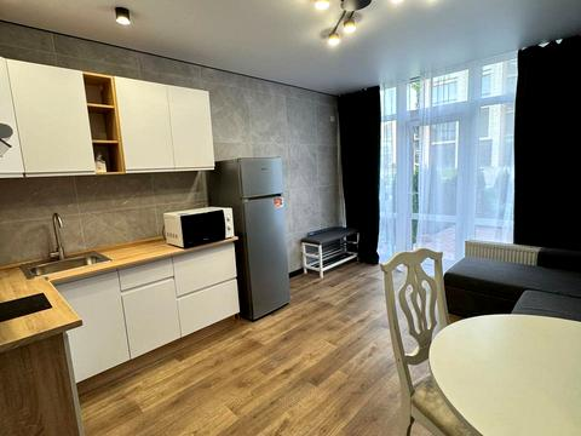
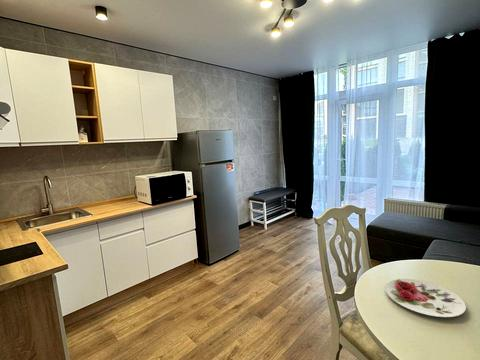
+ plate (422, 295)
